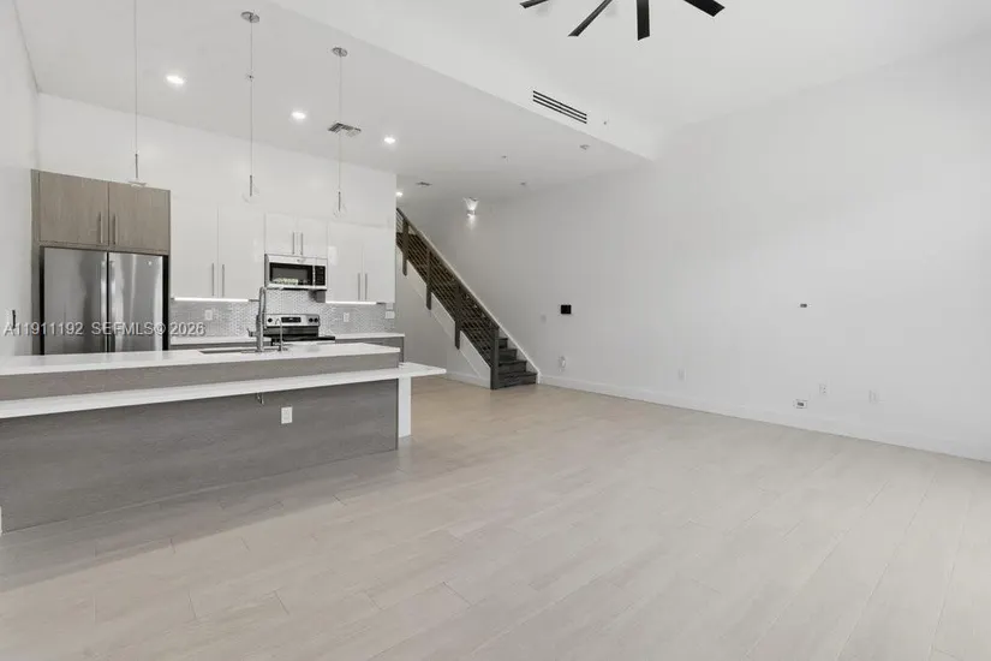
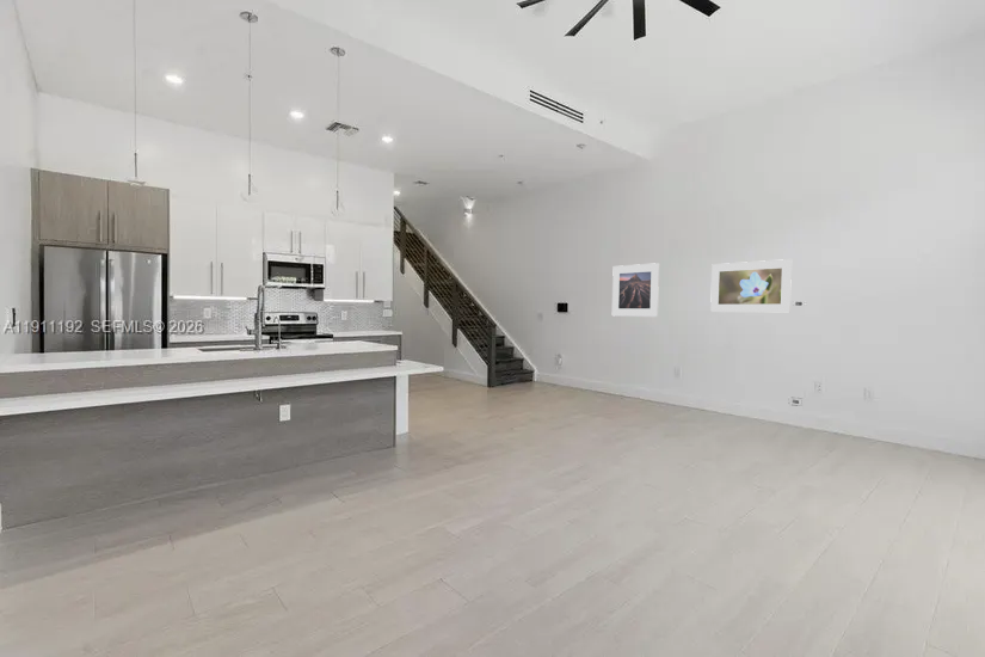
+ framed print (634, 290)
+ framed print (749, 287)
